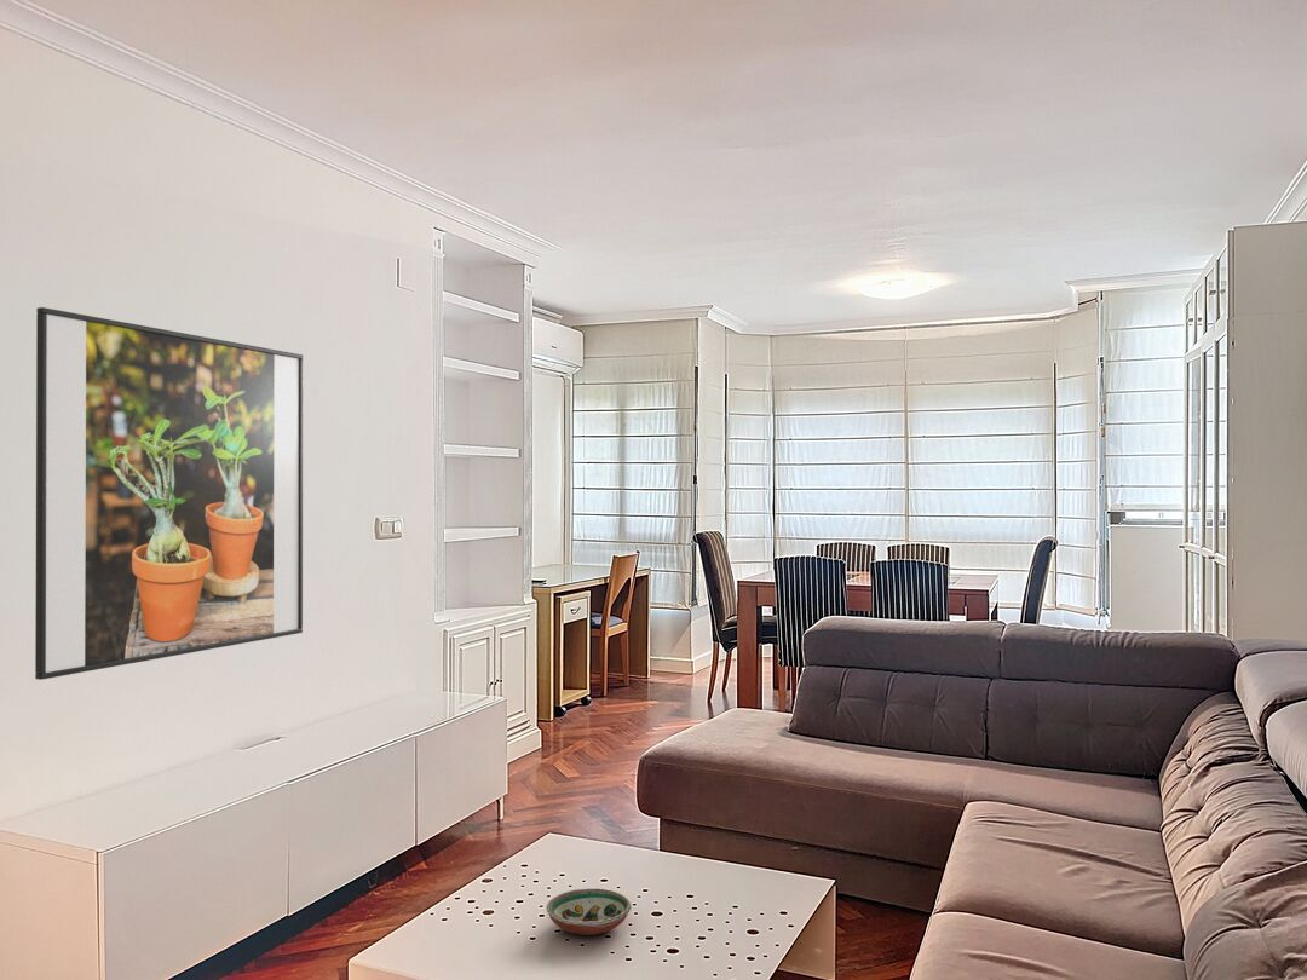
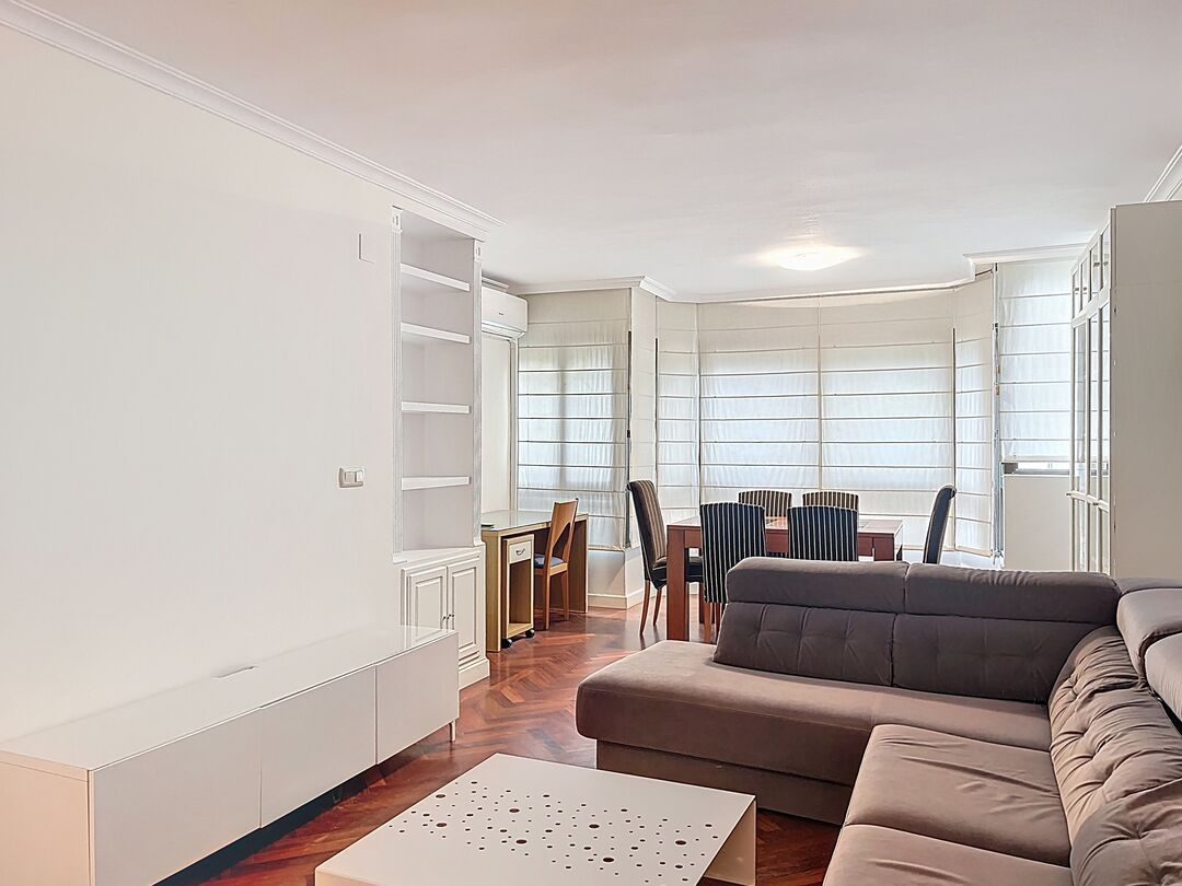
- decorative bowl (588, 915)
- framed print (188, 492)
